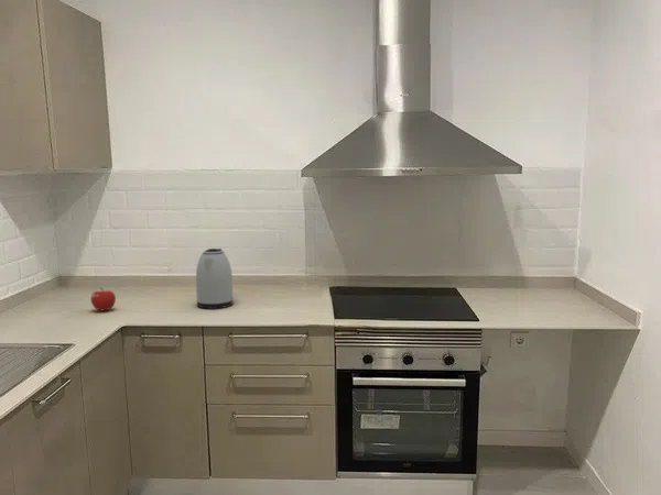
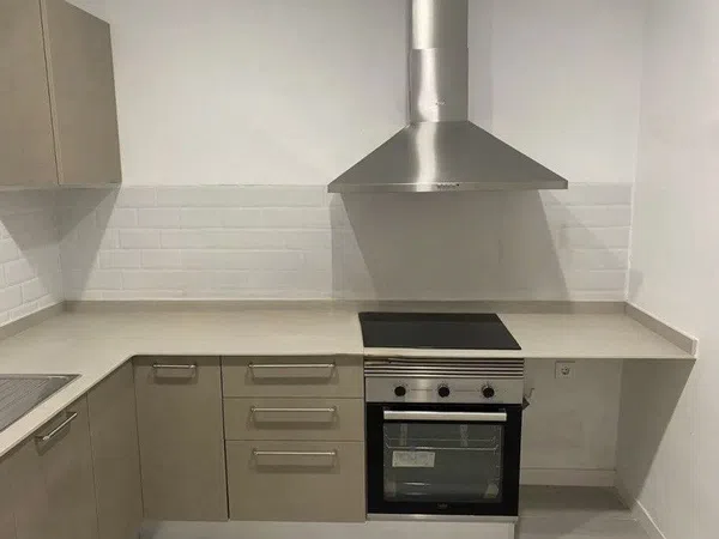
- kettle (216, 275)
- fruit (102, 298)
